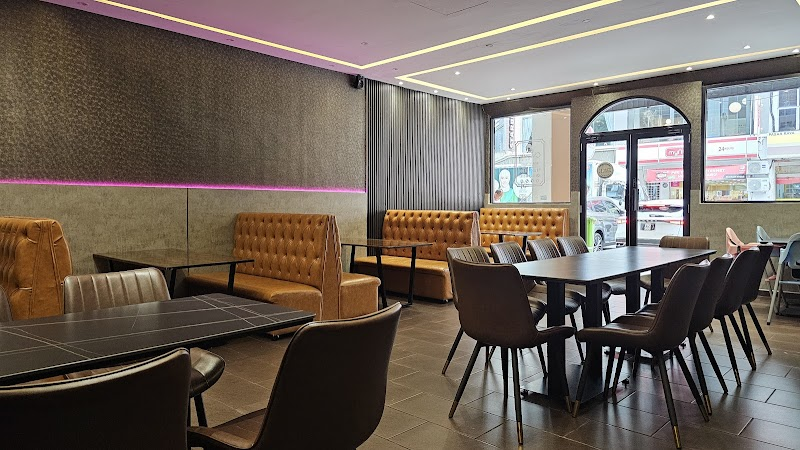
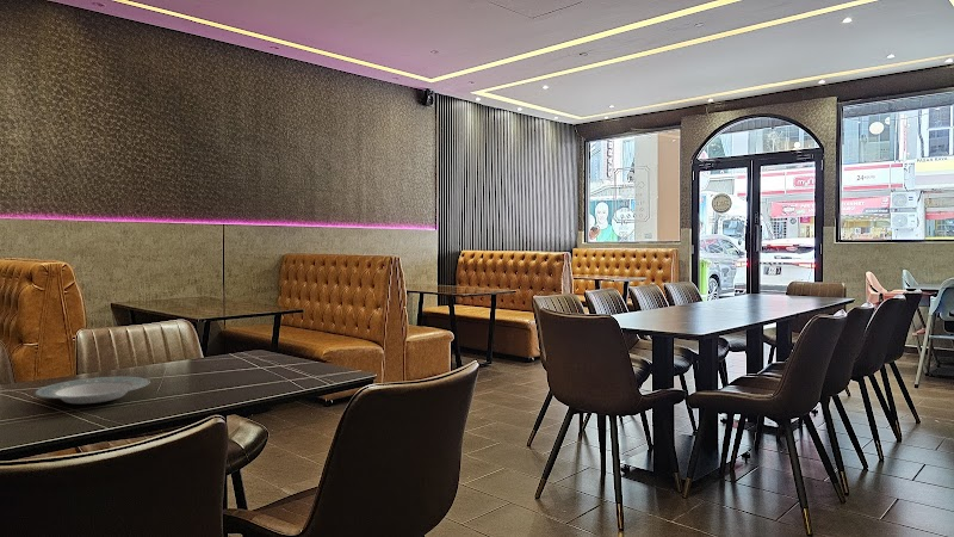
+ plate (94, 391)
